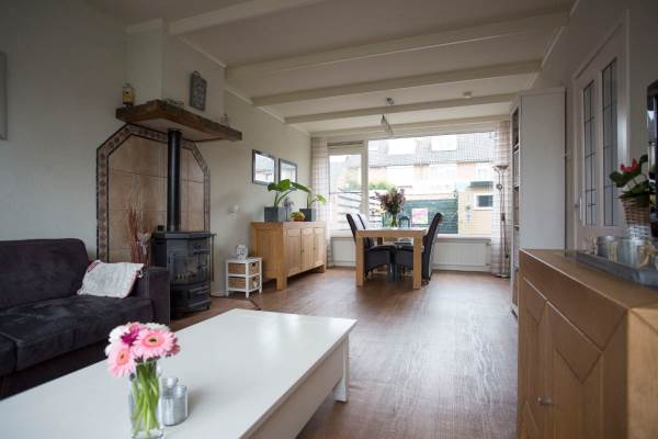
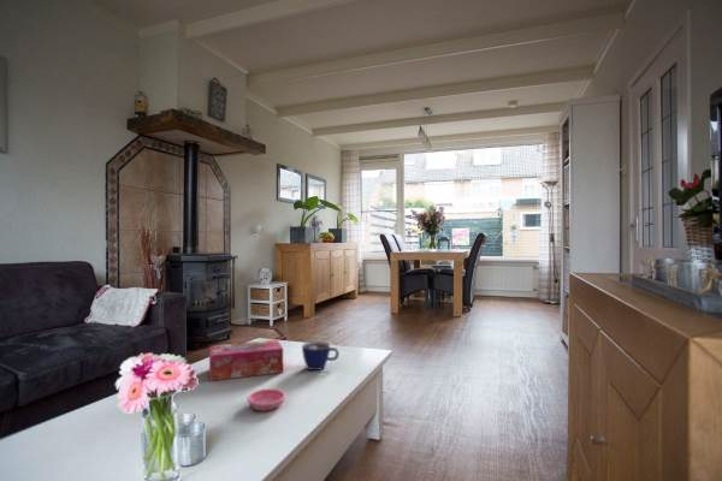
+ cup (320, 355)
+ saucer (266, 399)
+ tissue box (245, 358)
